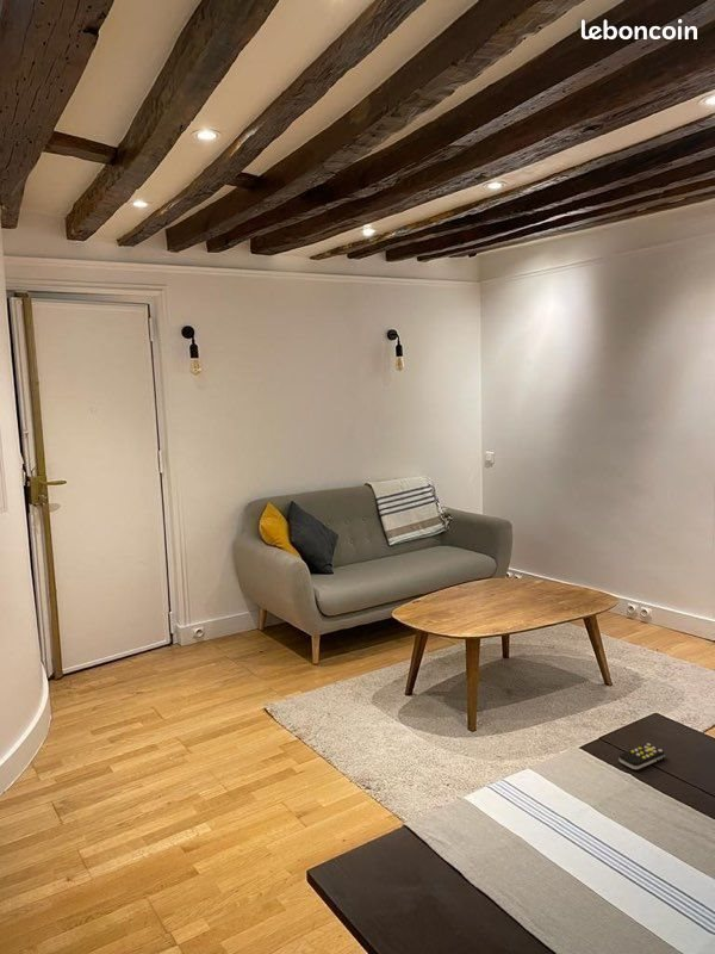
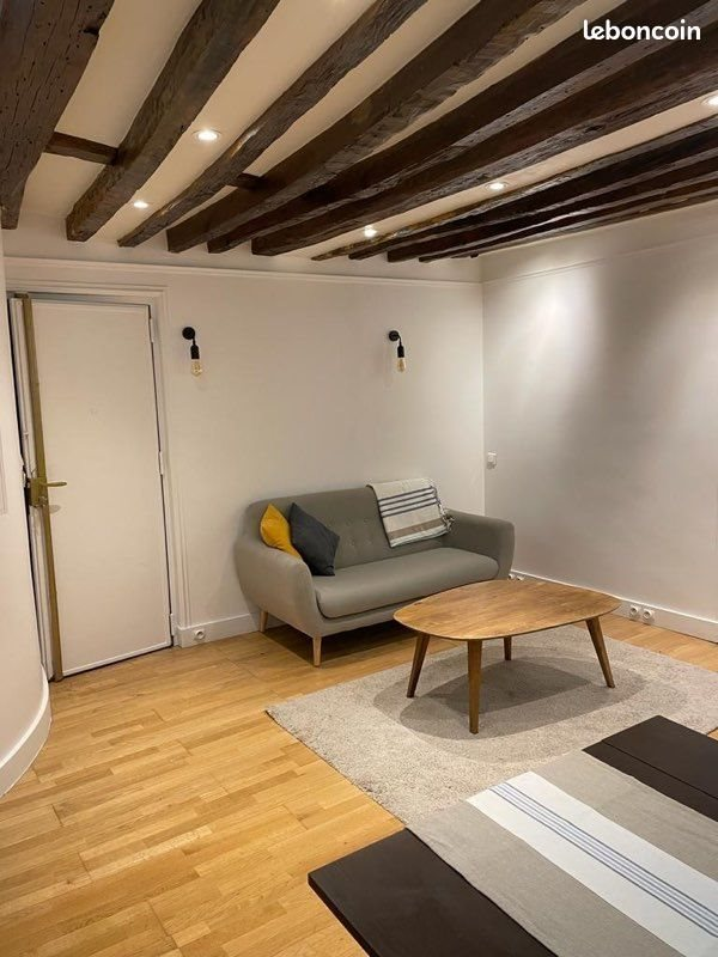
- remote control (641, 756)
